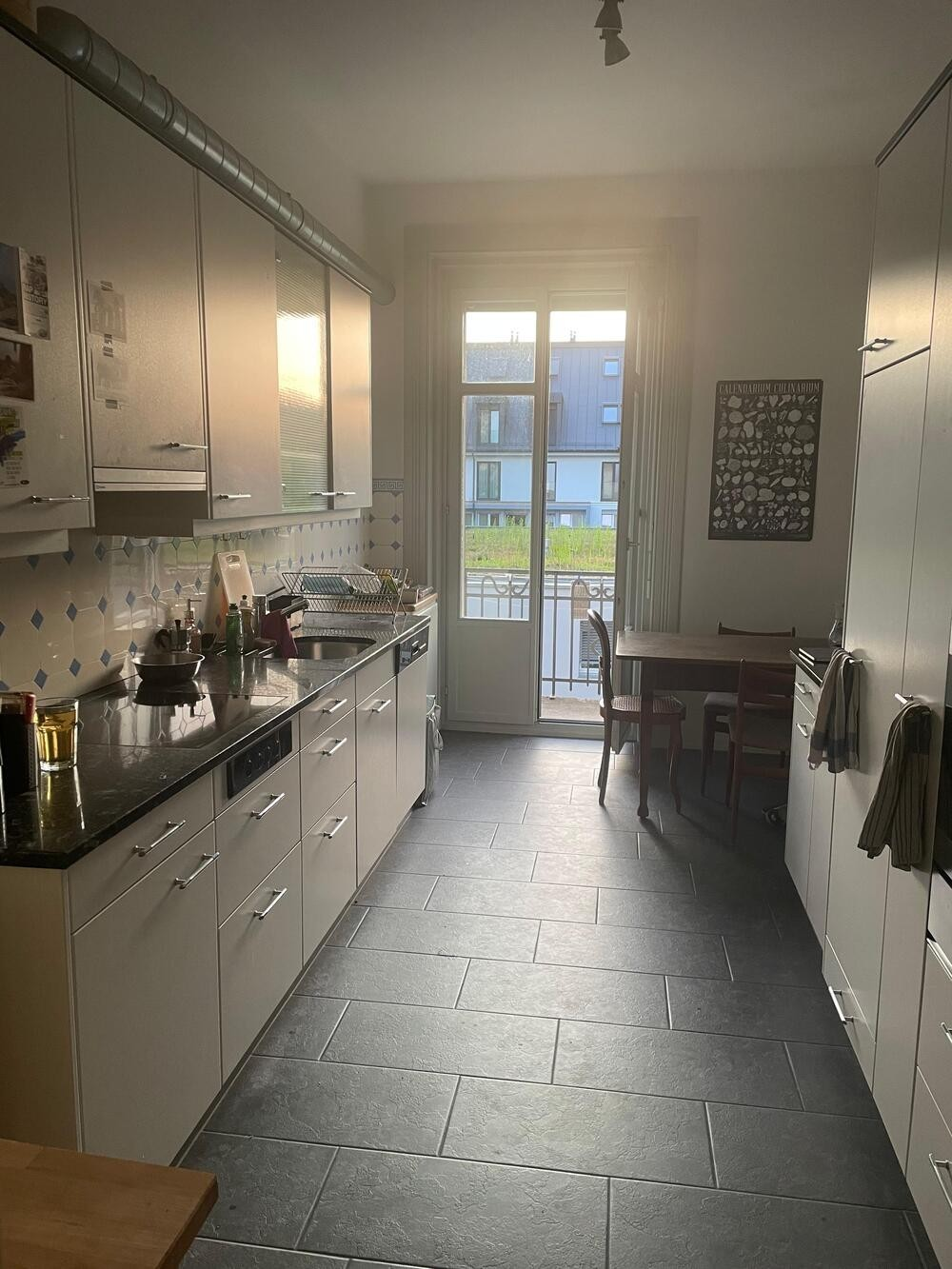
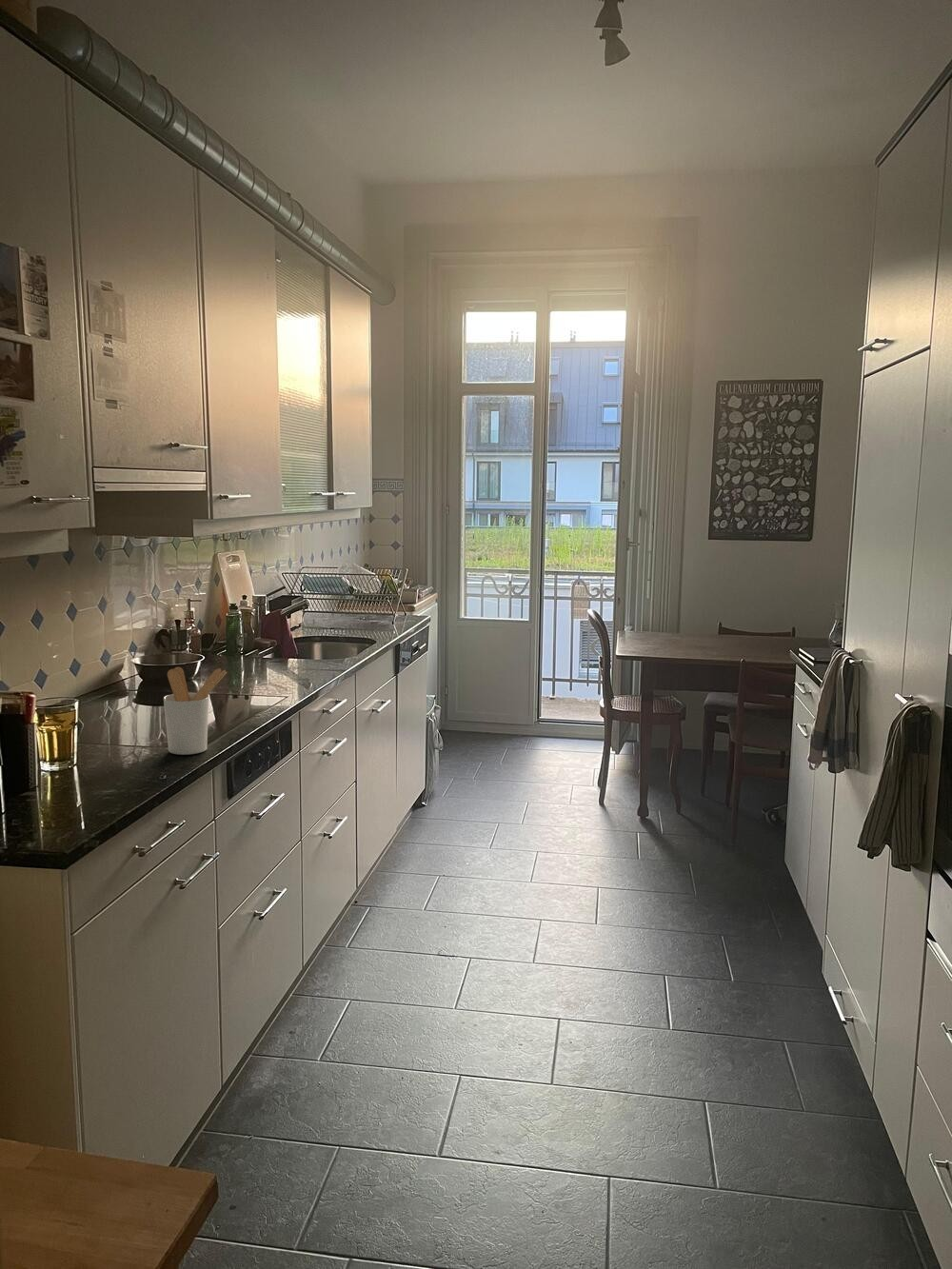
+ utensil holder (197, 708)
